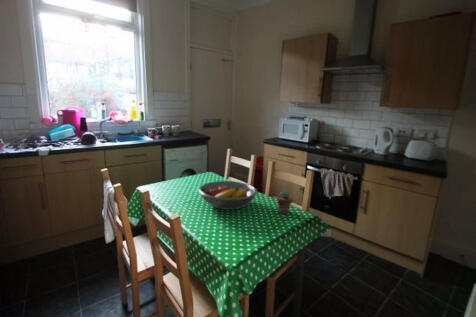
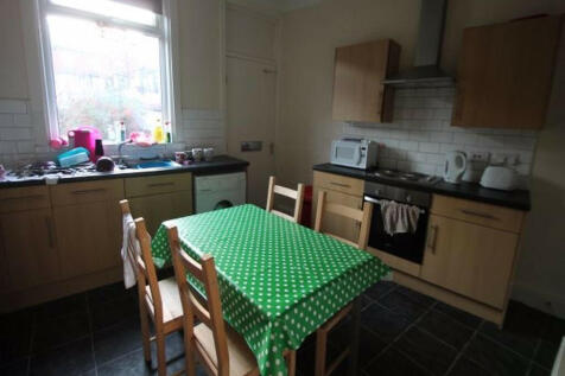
- potted succulent (284, 201)
- fruit bowl (227, 194)
